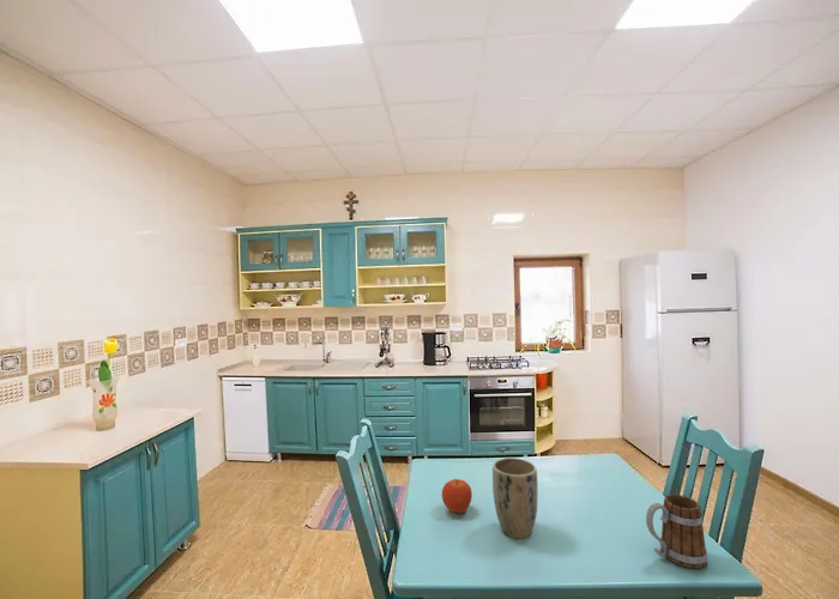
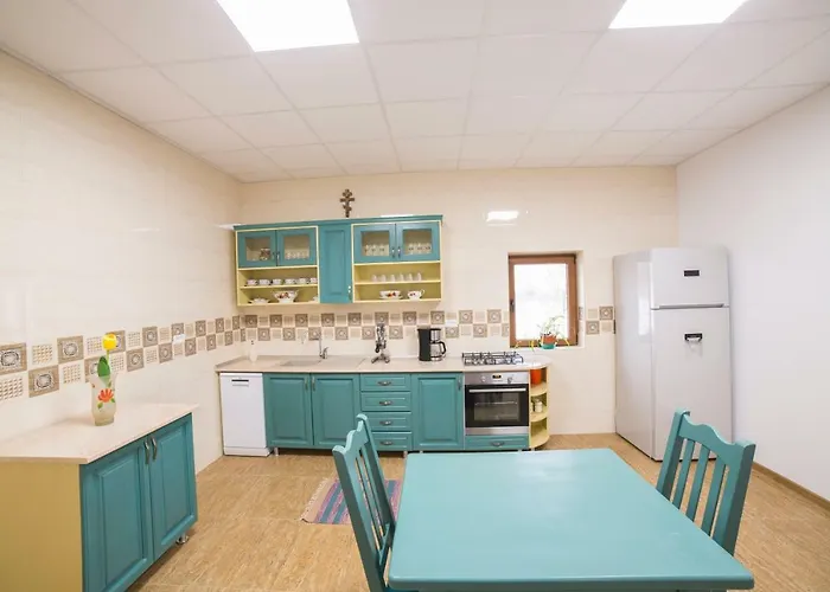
- plant pot (514, 497)
- mug (674, 530)
- fruit (457, 495)
